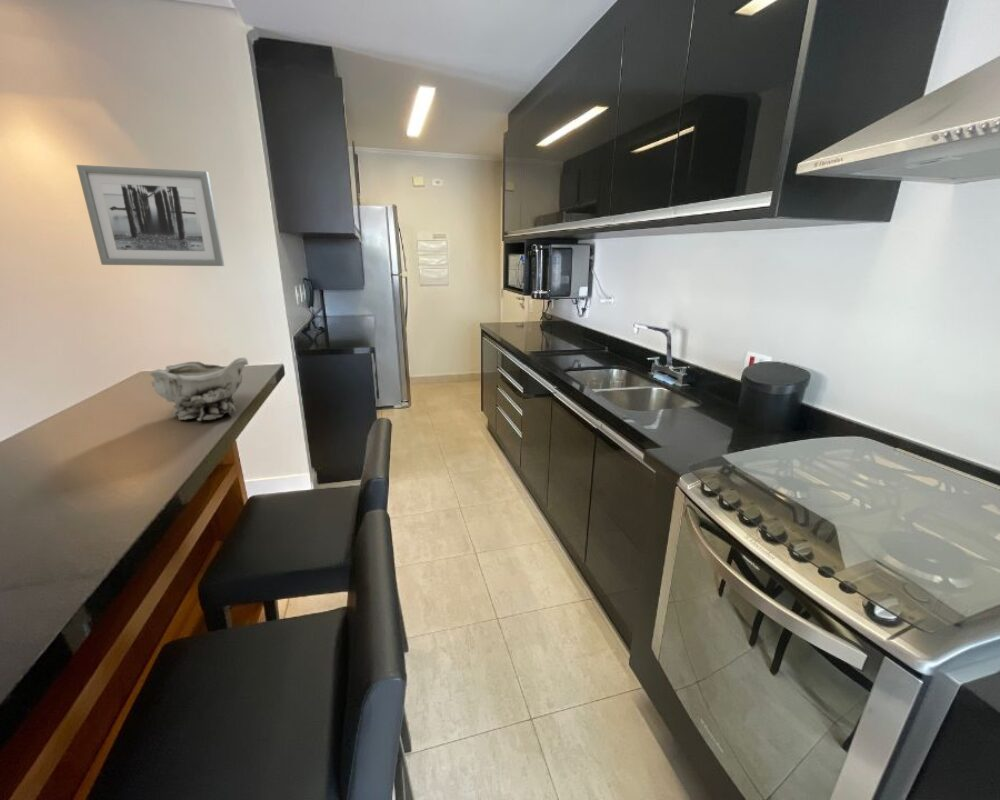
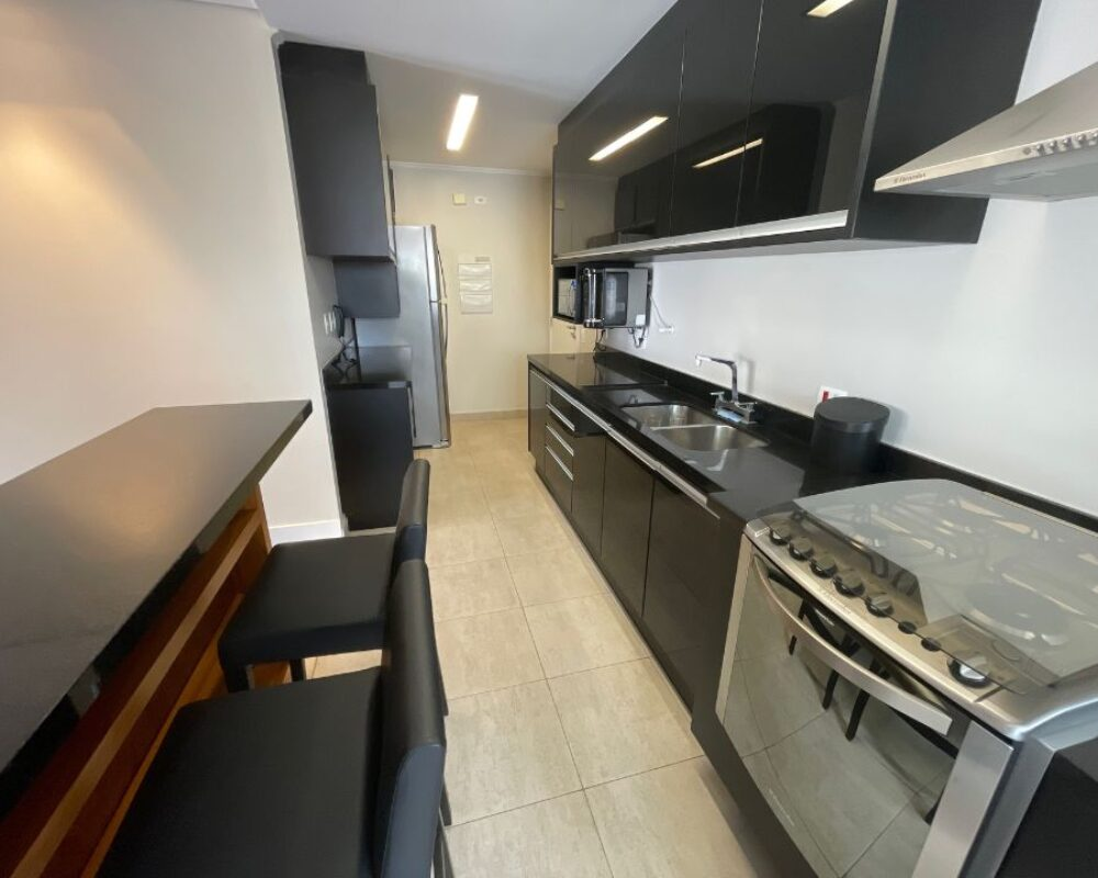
- bowl (201, 387)
- wall art (154, 218)
